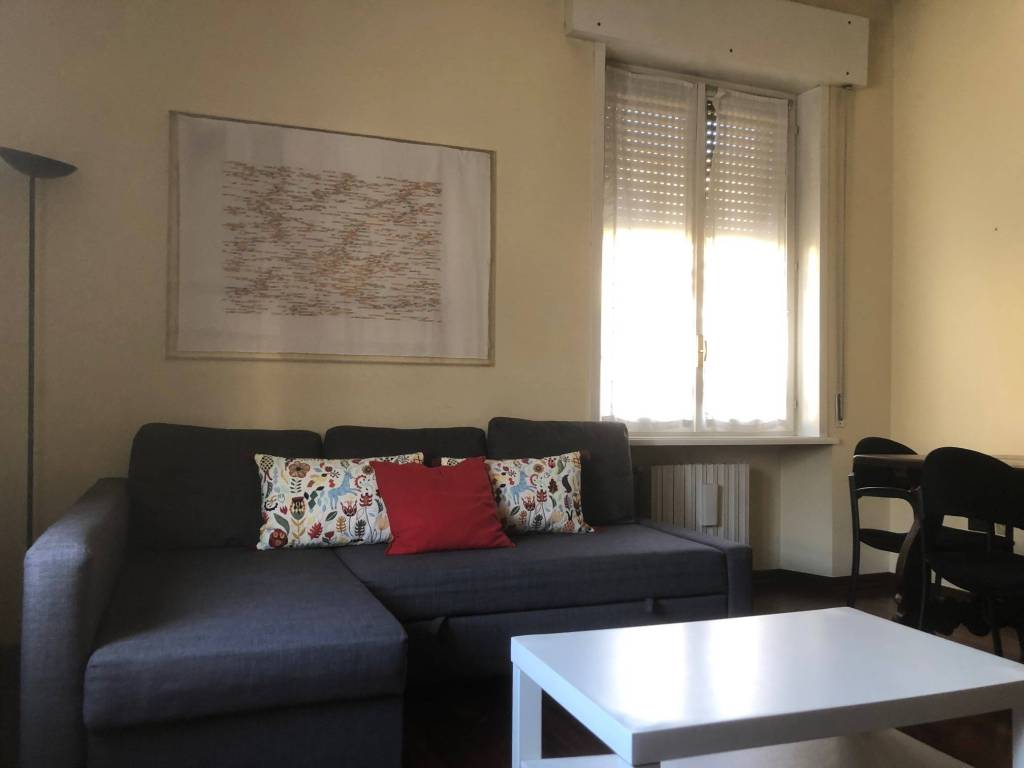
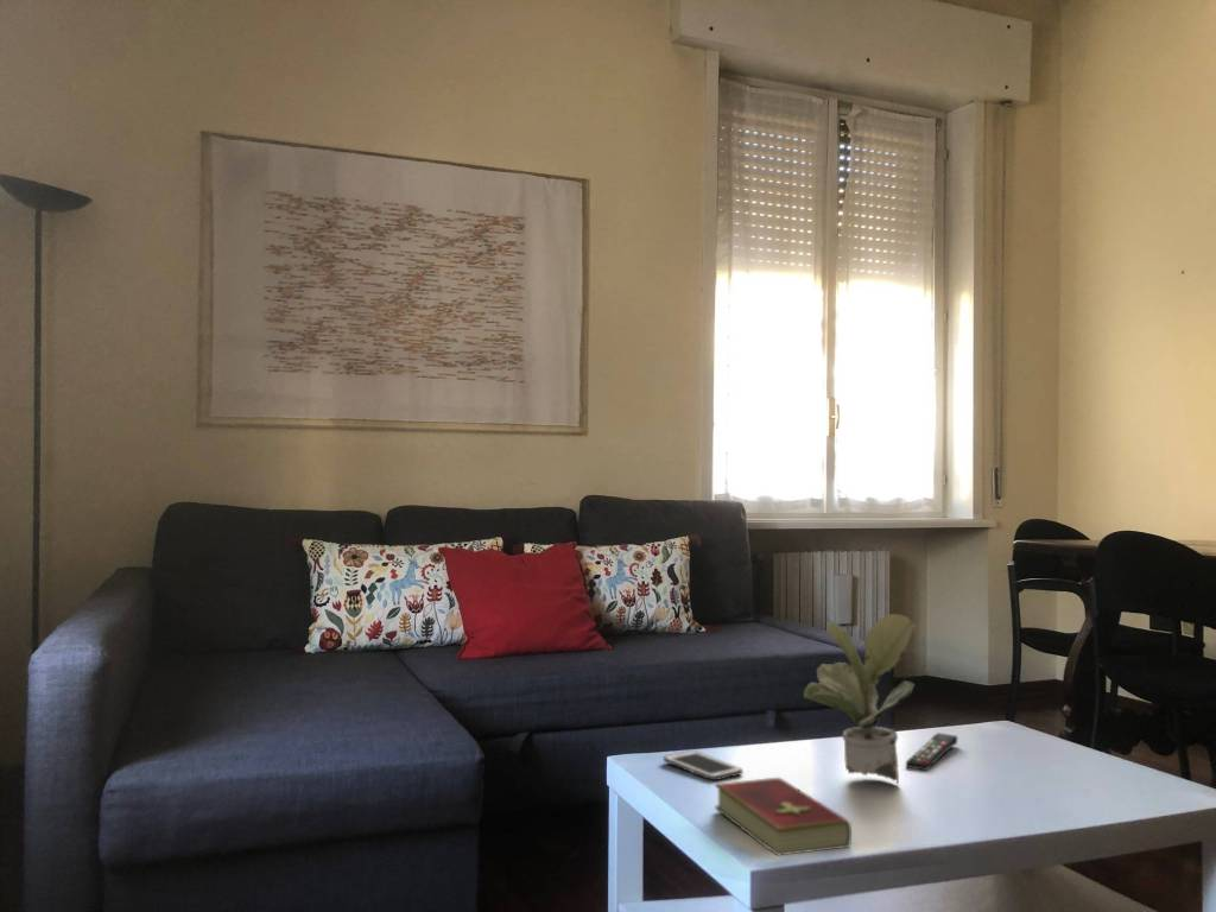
+ potted plant (855, 699)
+ hardcover book (779, 812)
+ remote control (932, 749)
+ cell phone (702, 765)
